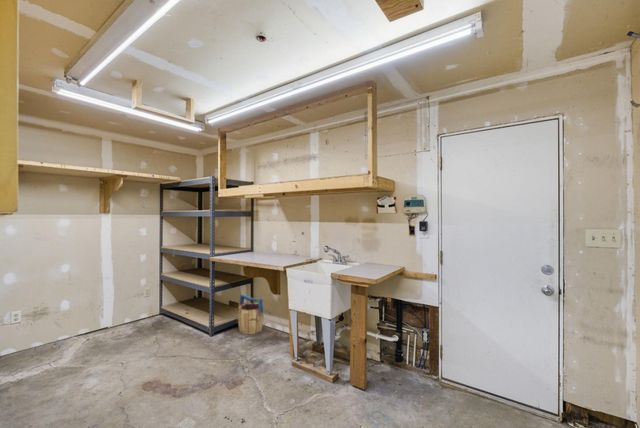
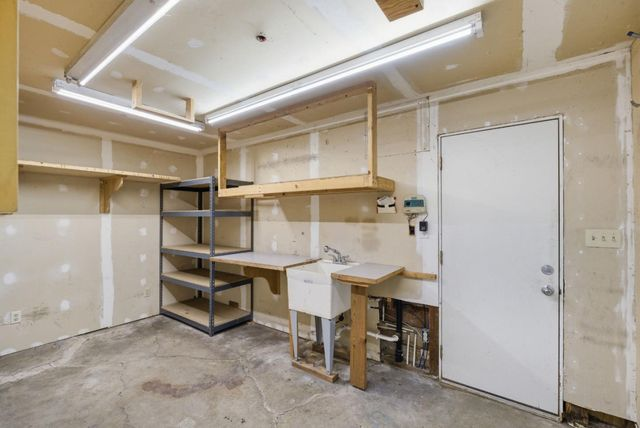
- bucket (251, 313)
